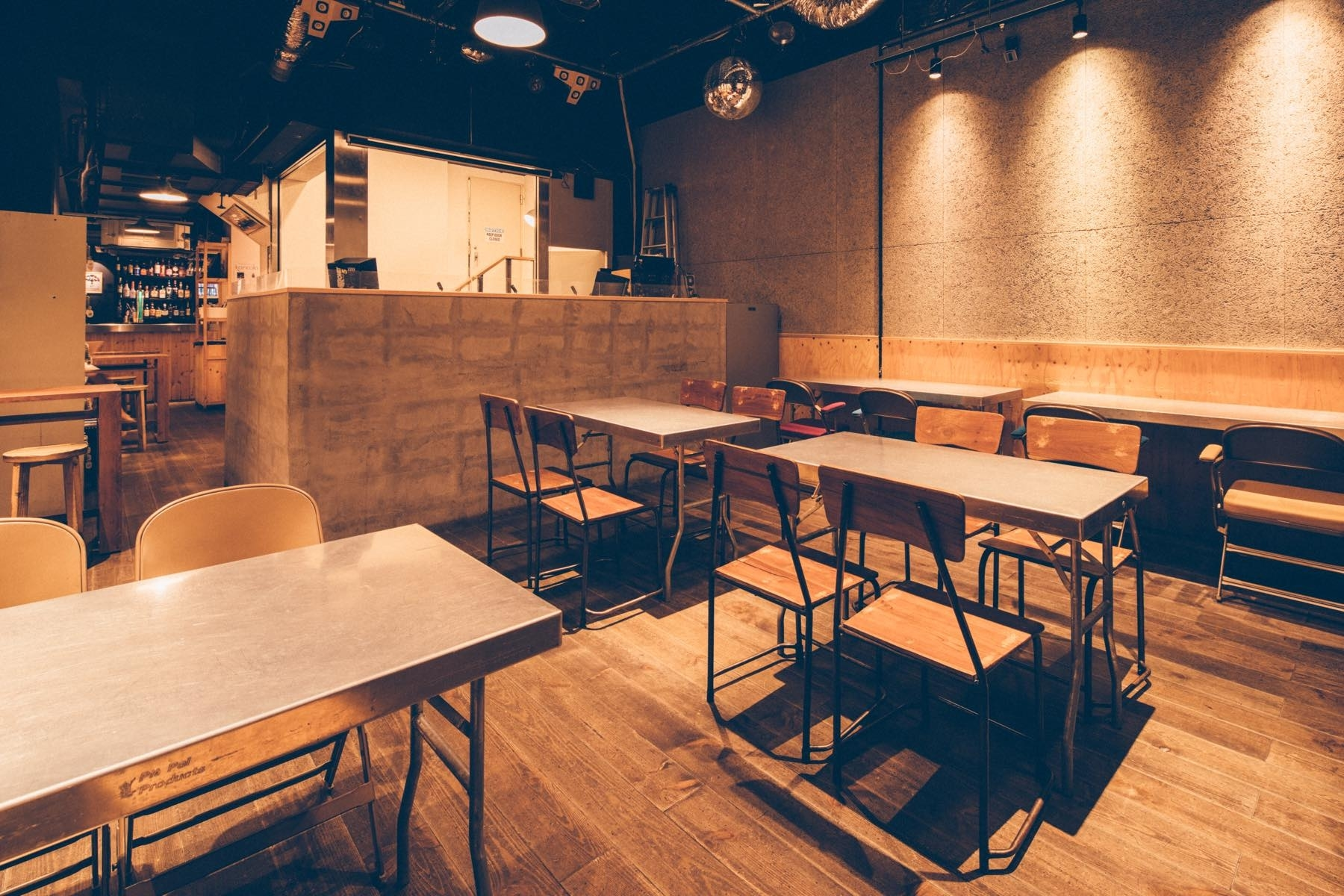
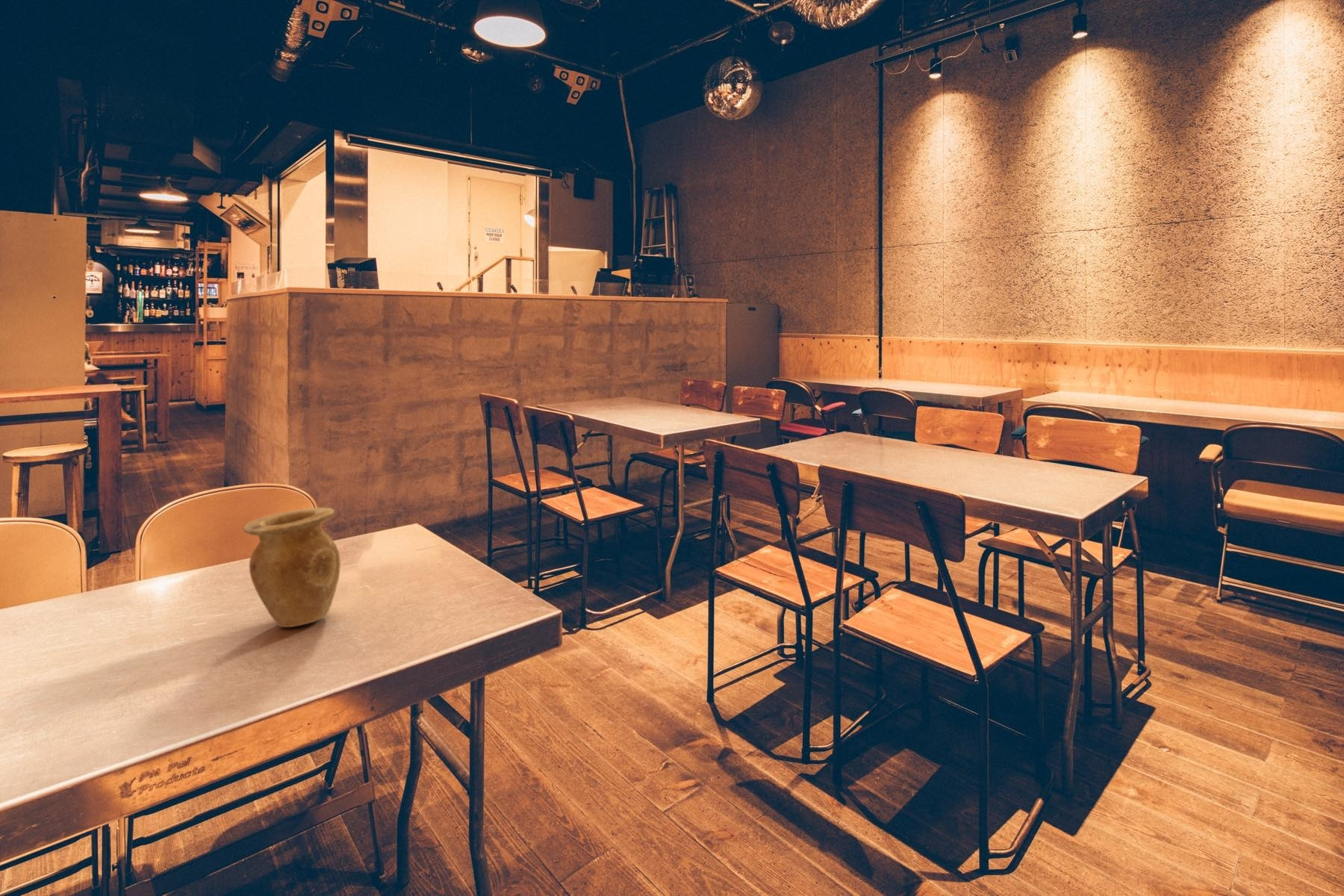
+ vase (293, 567)
